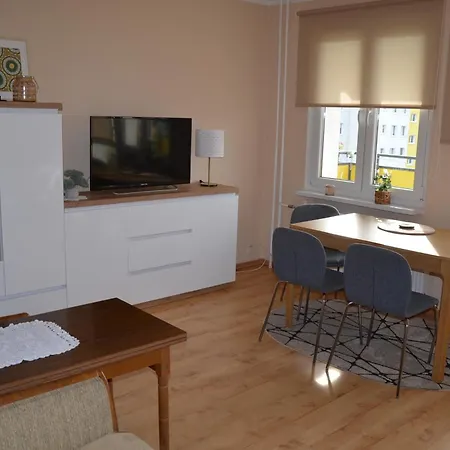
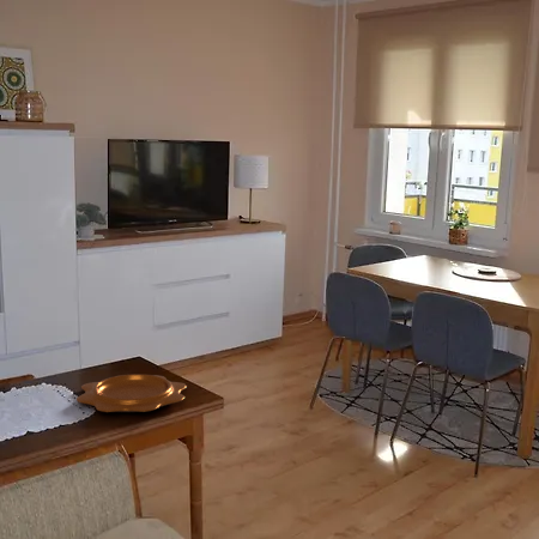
+ decorative bowl (132, 392)
